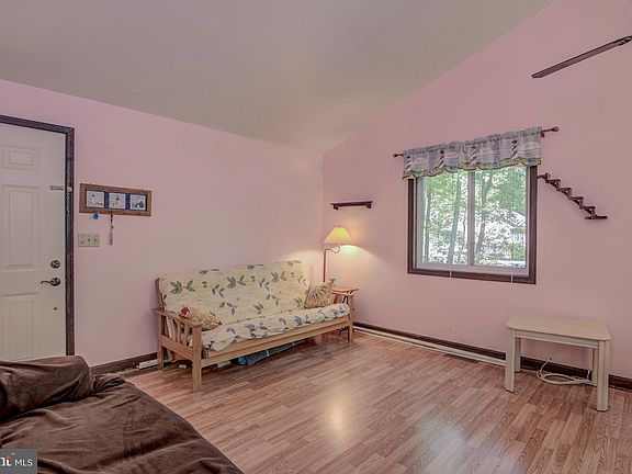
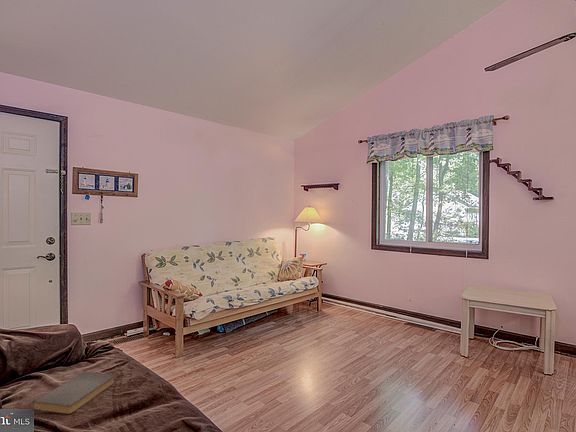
+ book (77, 390)
